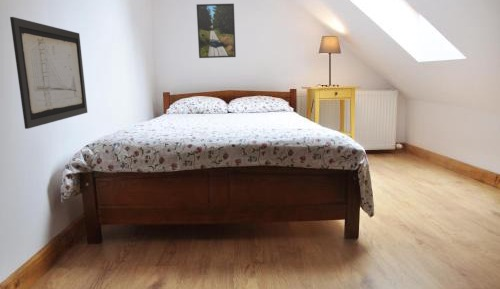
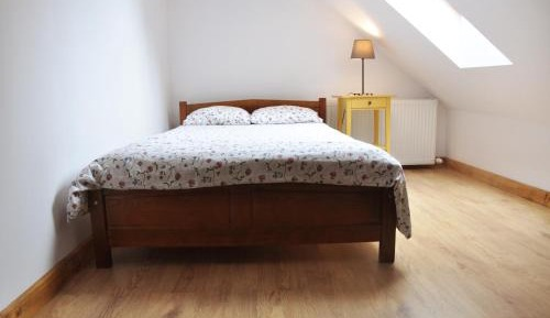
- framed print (216, 31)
- wall art (56, 73)
